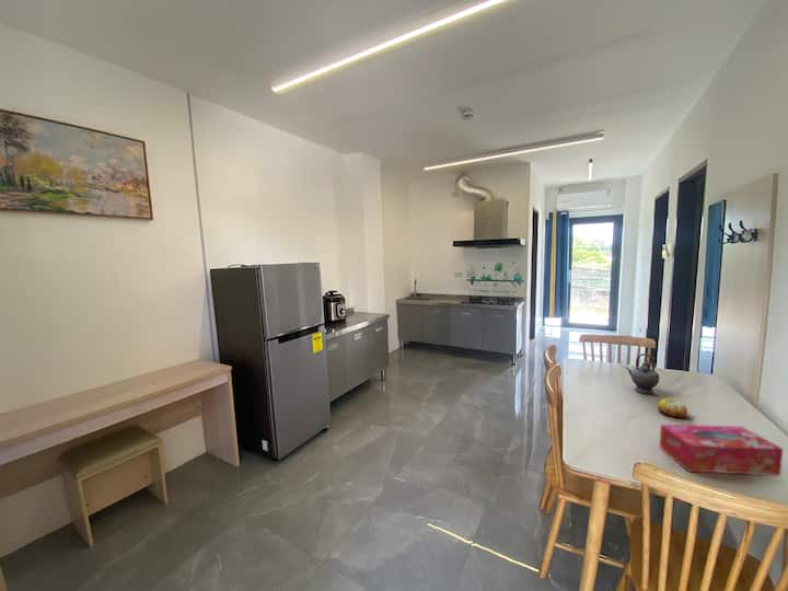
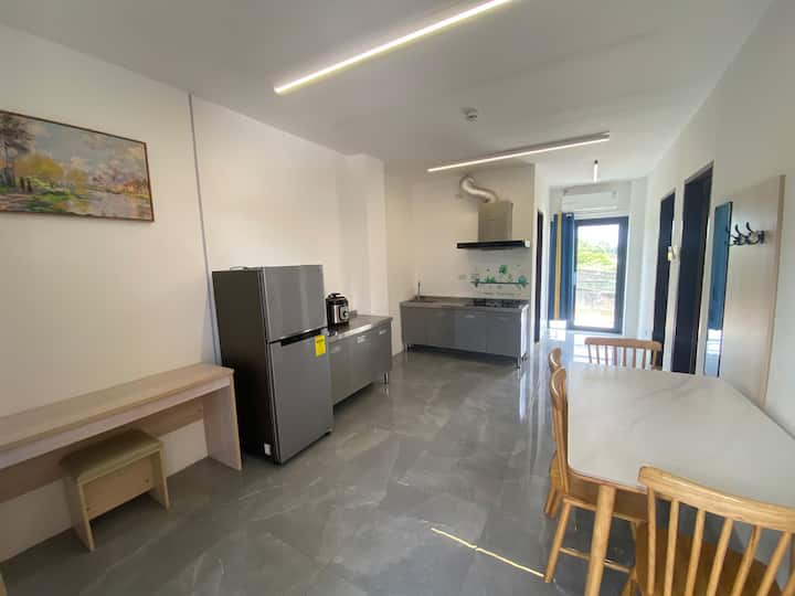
- fruit (672, 407)
- tissue box (716, 448)
- teapot (641, 372)
